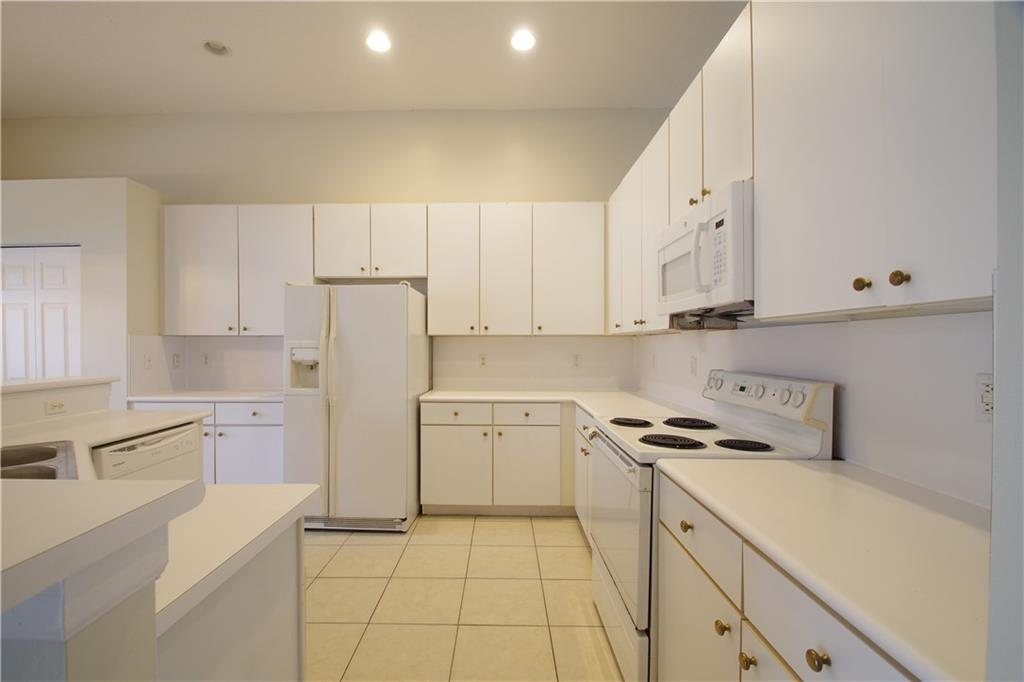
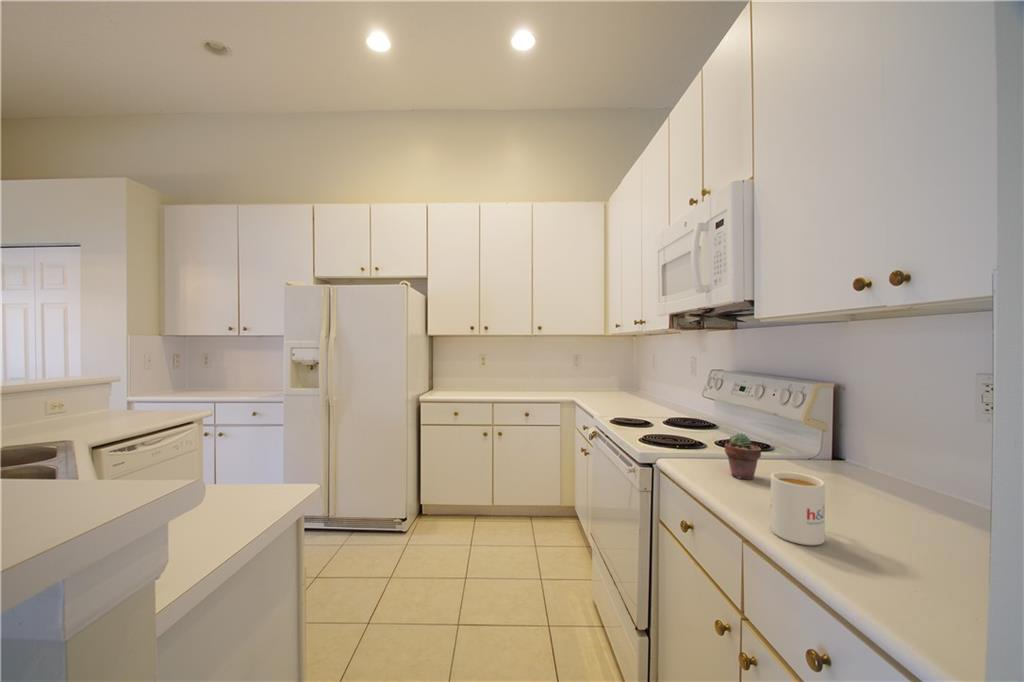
+ mug (797, 504)
+ potted succulent (742, 454)
